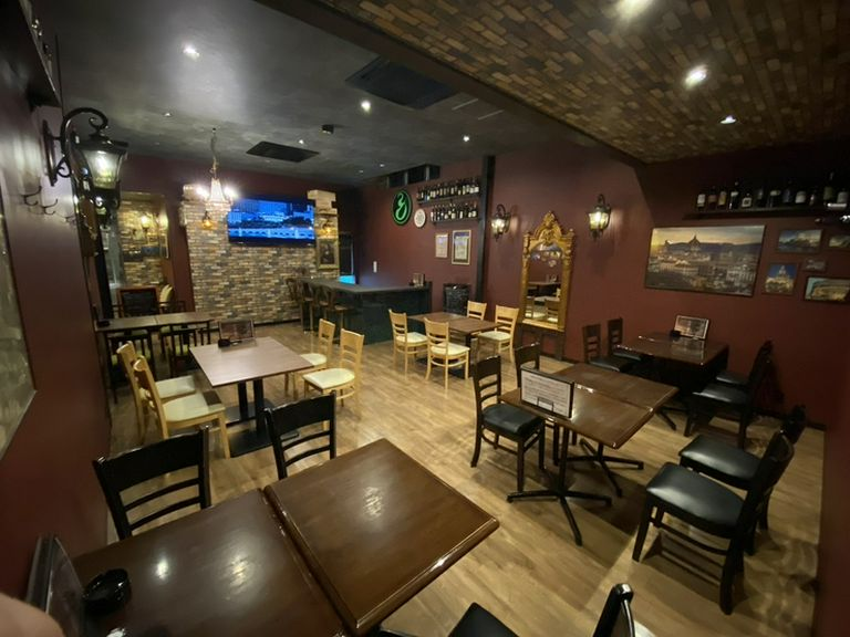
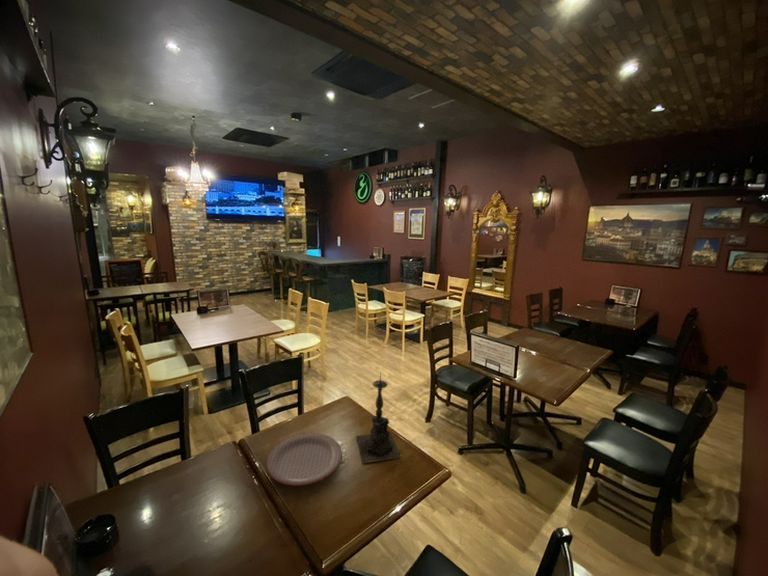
+ candle holder (378, 410)
+ plate (305, 458)
